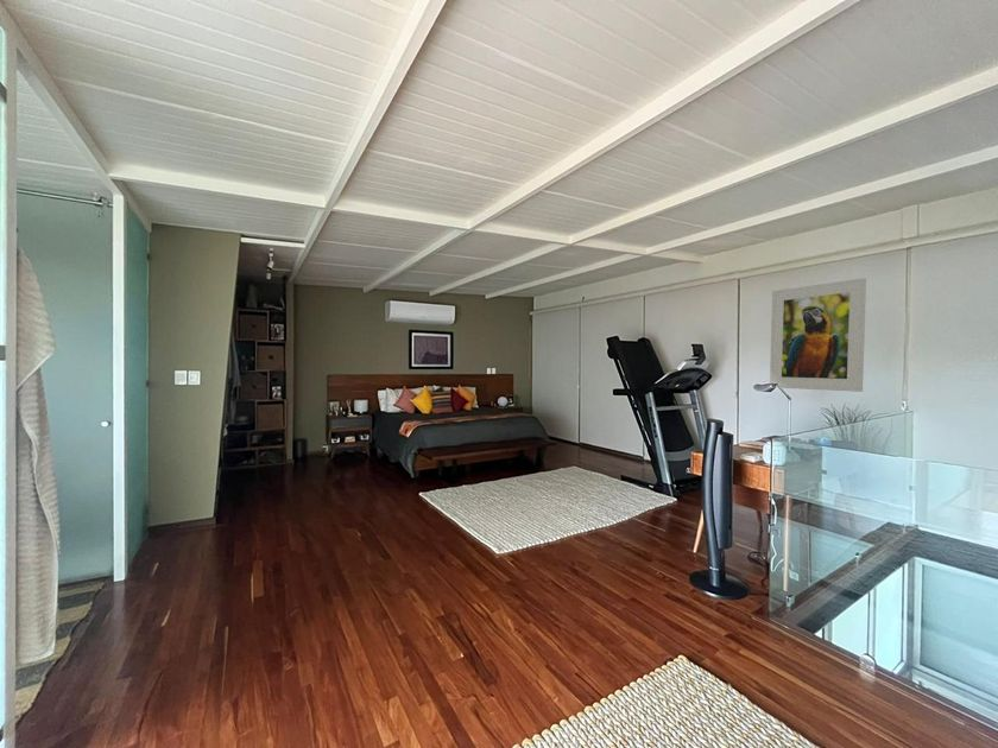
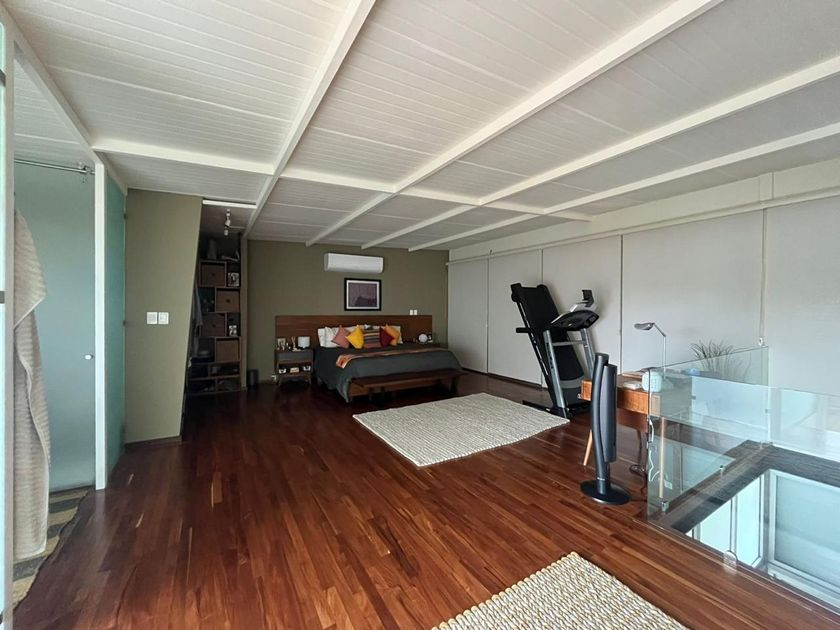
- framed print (814, 337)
